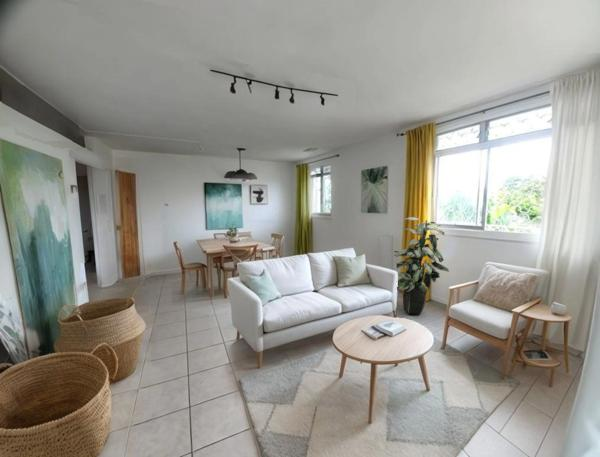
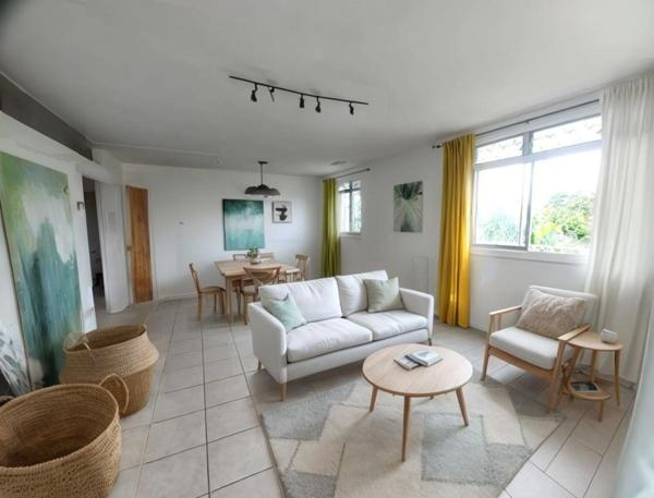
- indoor plant (416, 265)
